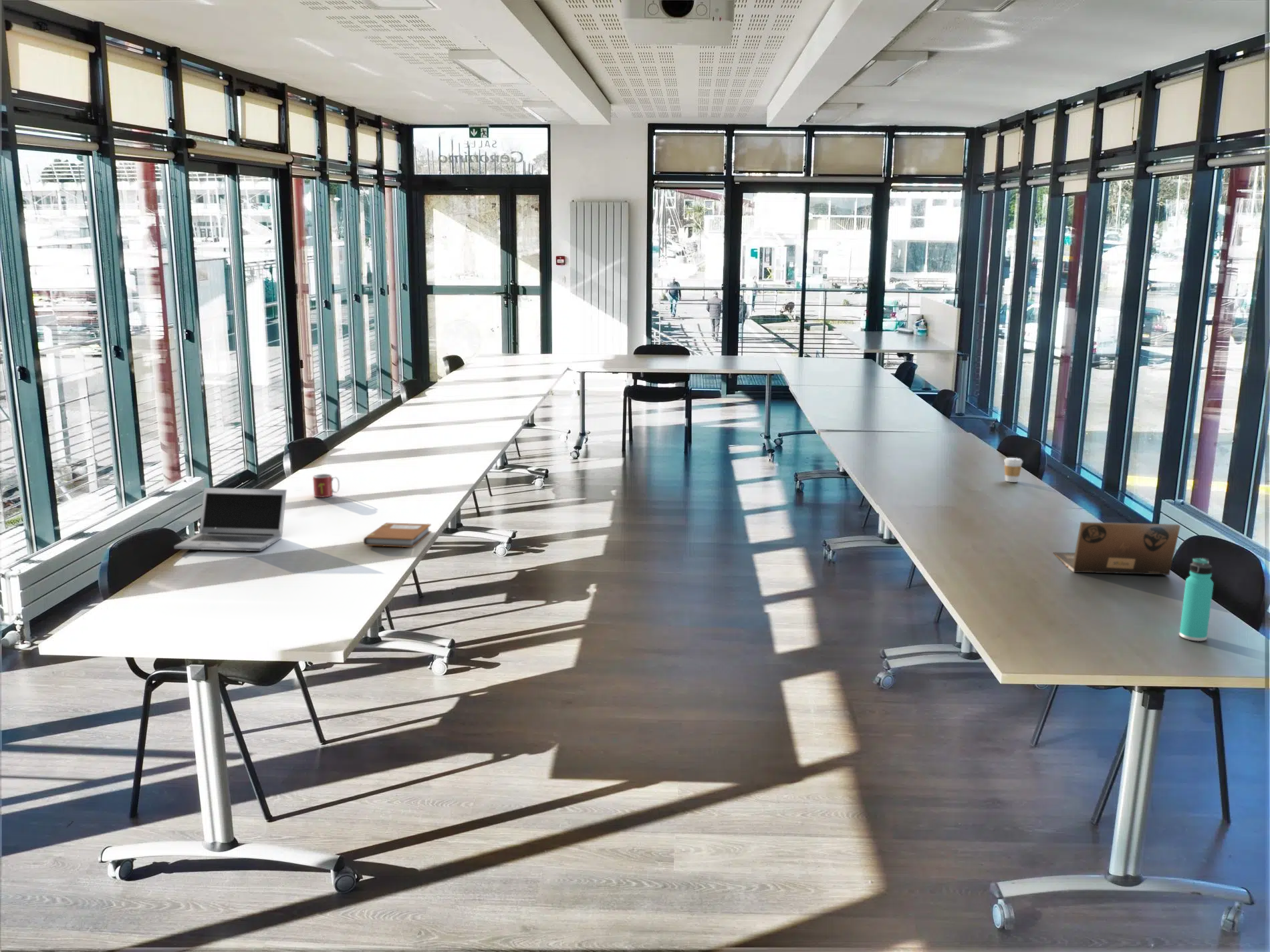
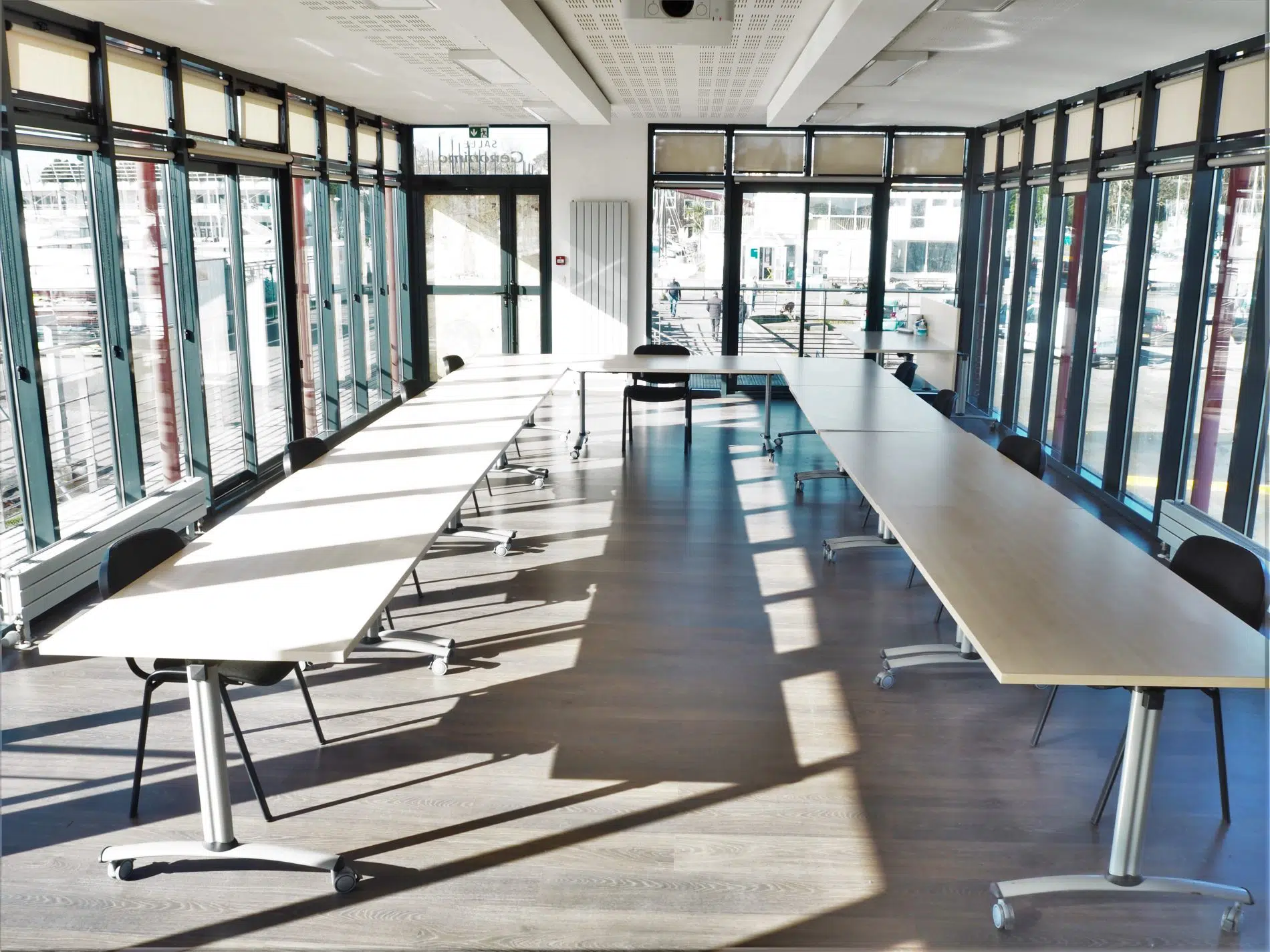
- laptop (1114, 540)
- notebook (398, 534)
- mug (326, 485)
- laptop (231, 518)
- thermos bottle (1197, 598)
- coffee cup (1012, 469)
